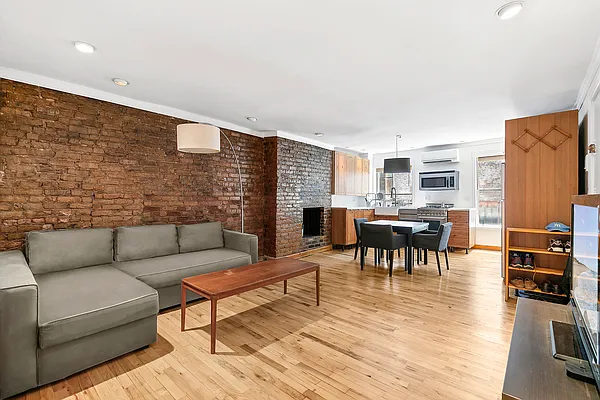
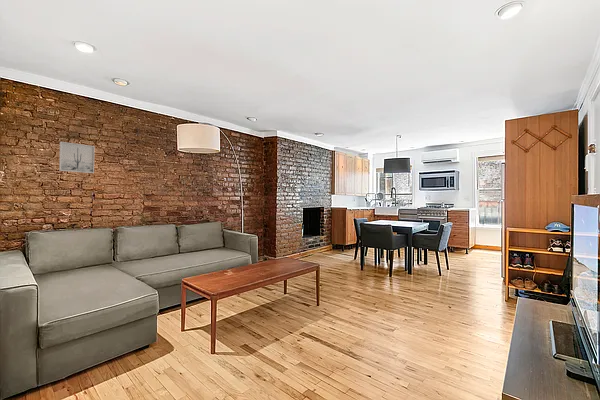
+ wall art (77, 158)
